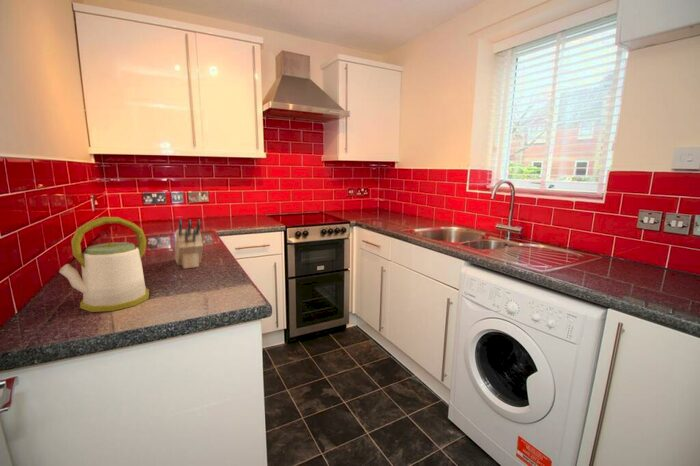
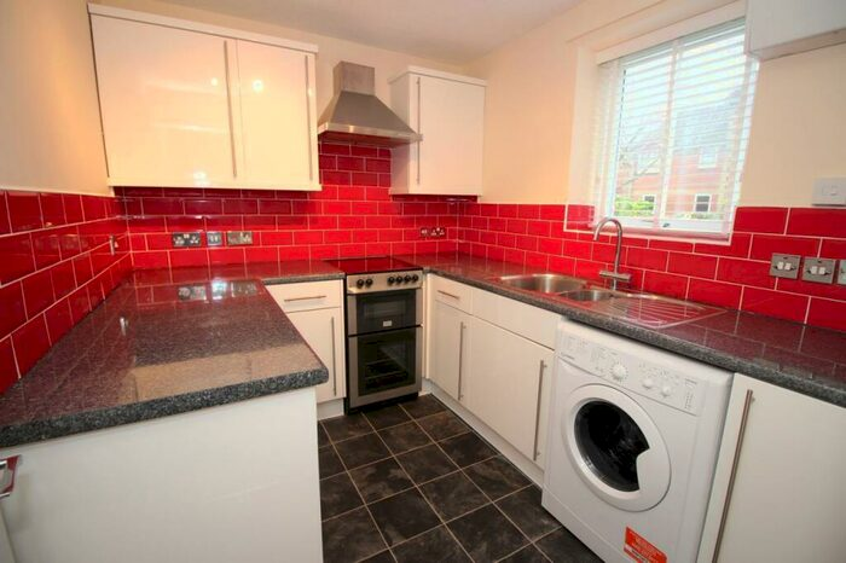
- knife block (187, 240)
- kettle (105, 260)
